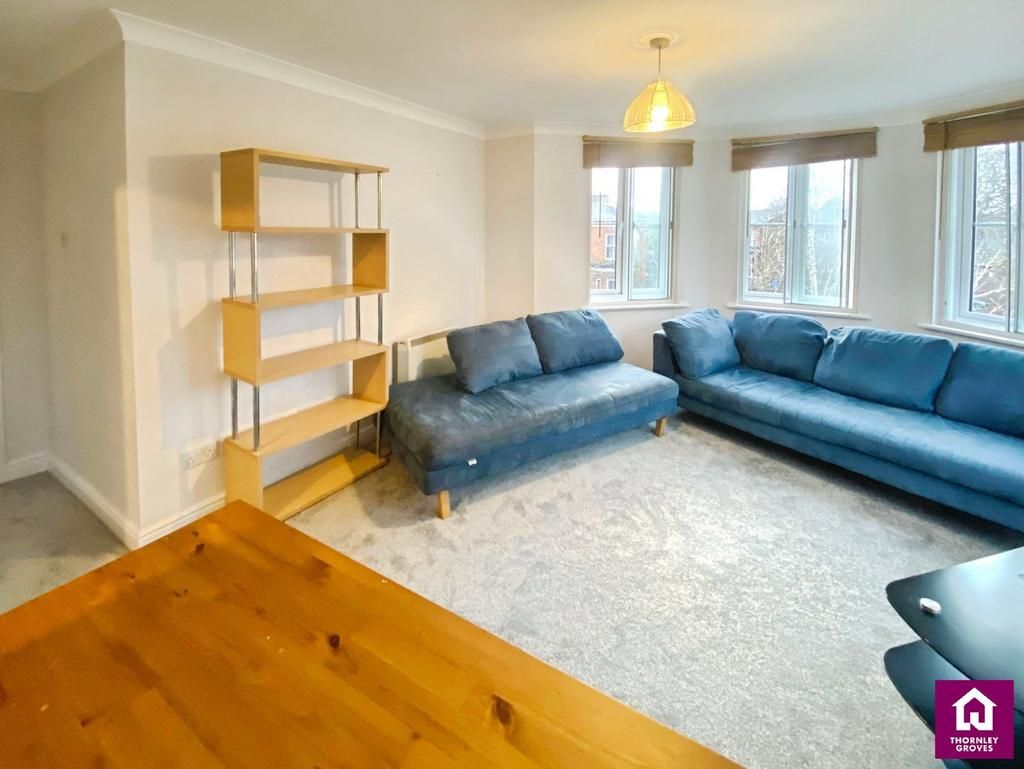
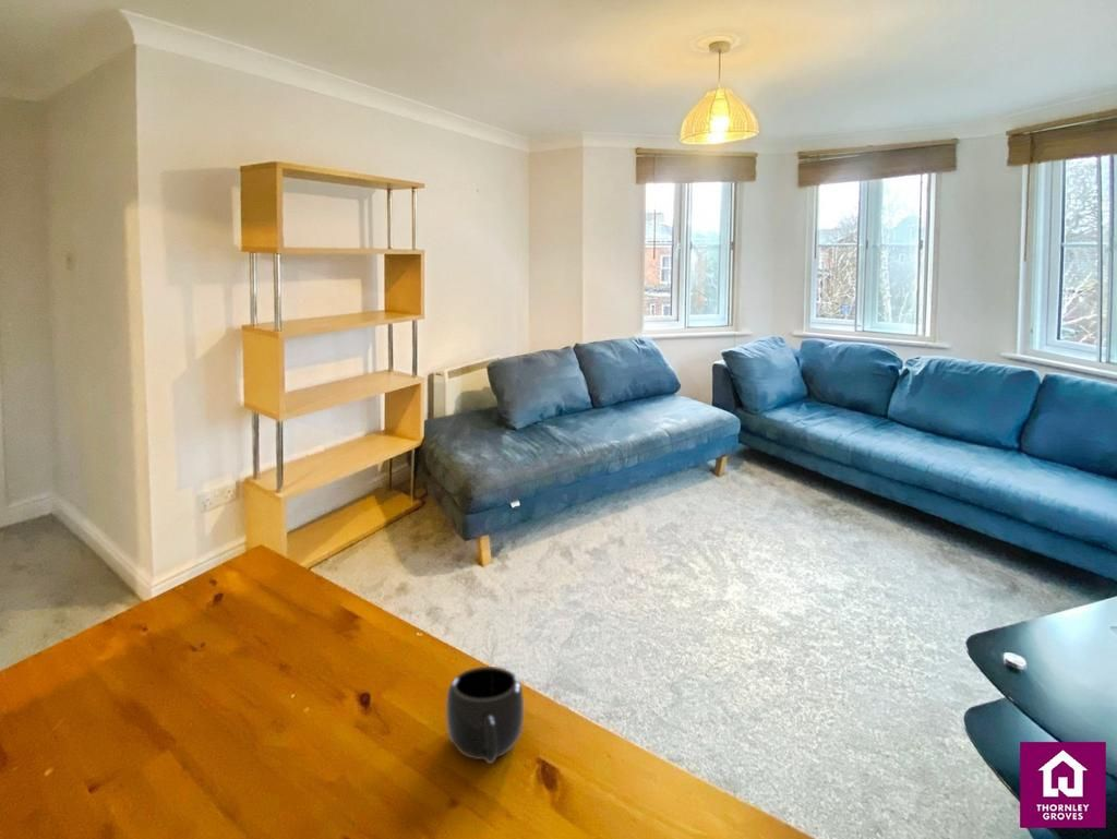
+ mug (481, 717)
